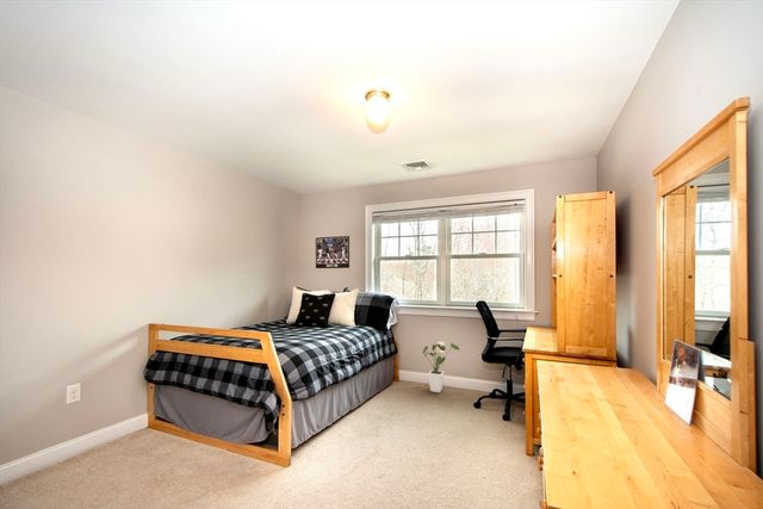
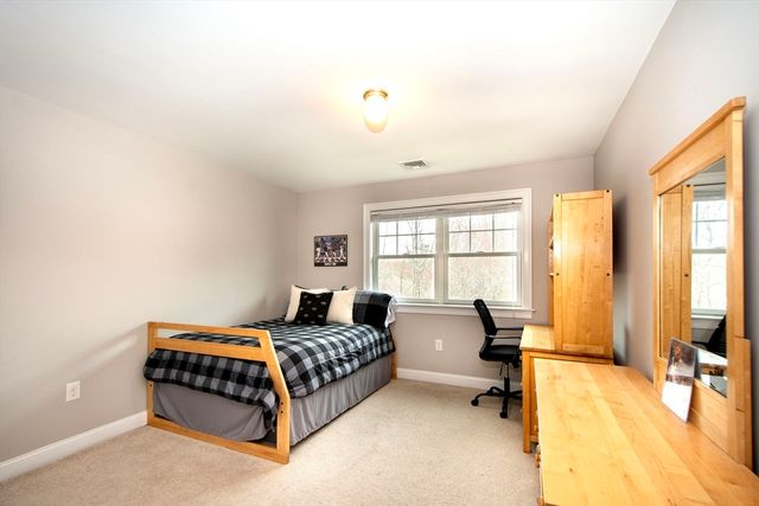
- house plant (438, 367)
